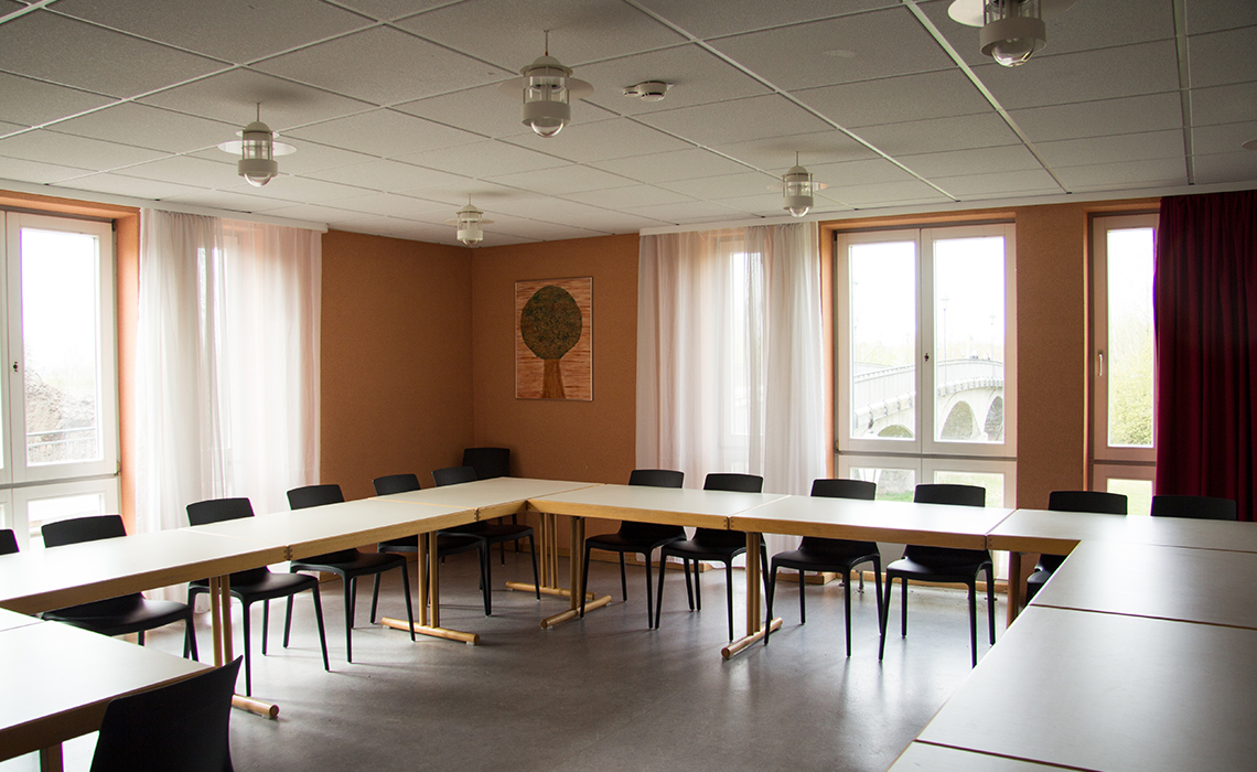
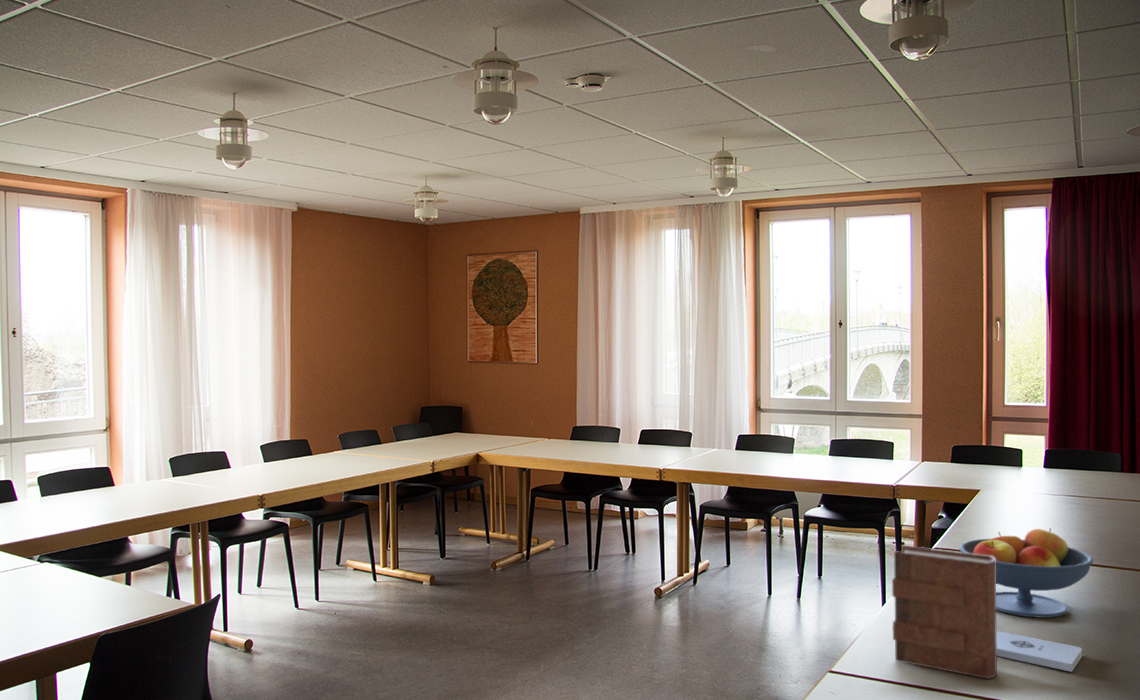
+ fruit bowl (1024, 569)
+ book (944, 609)
+ notepad (1025, 648)
